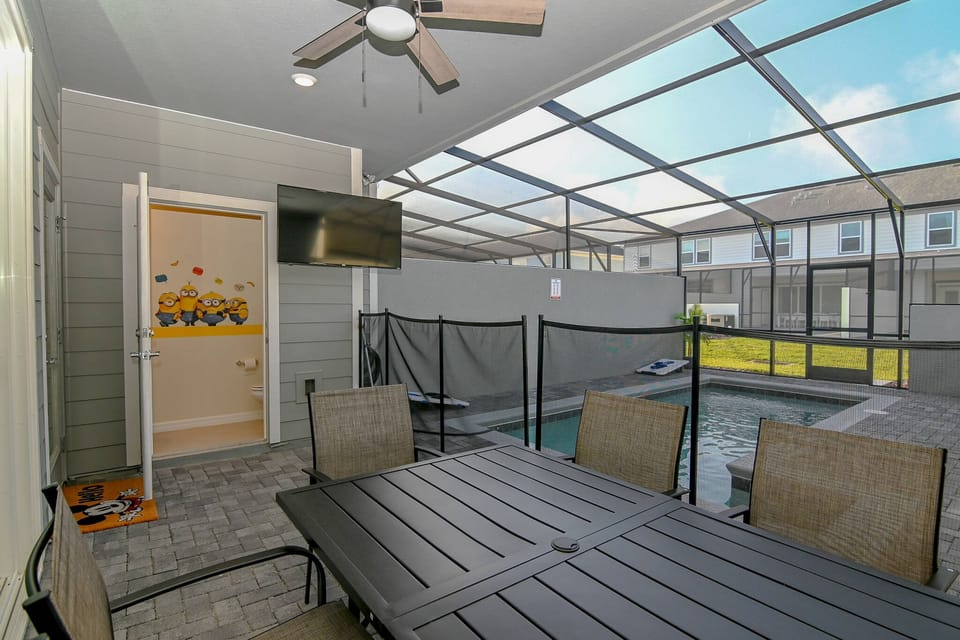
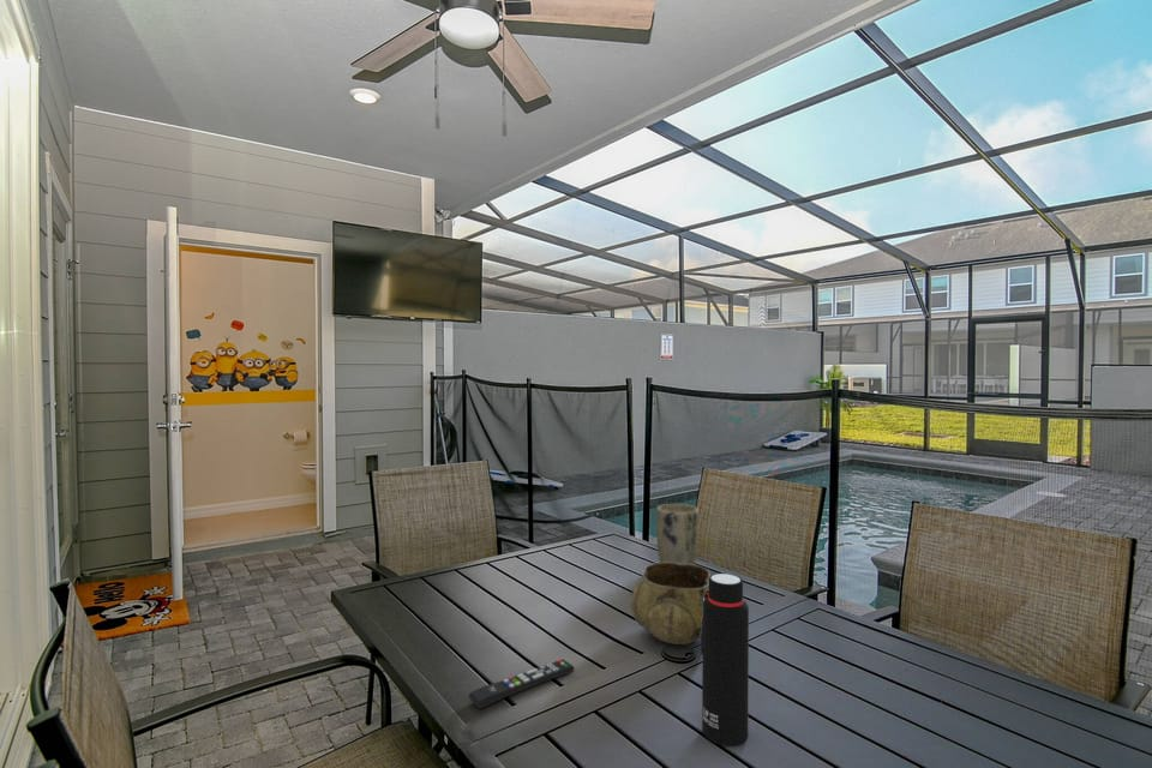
+ water bottle (721, 654)
+ decorative bowl (676, 604)
+ plant pot (677, 539)
+ remote control (523, 682)
